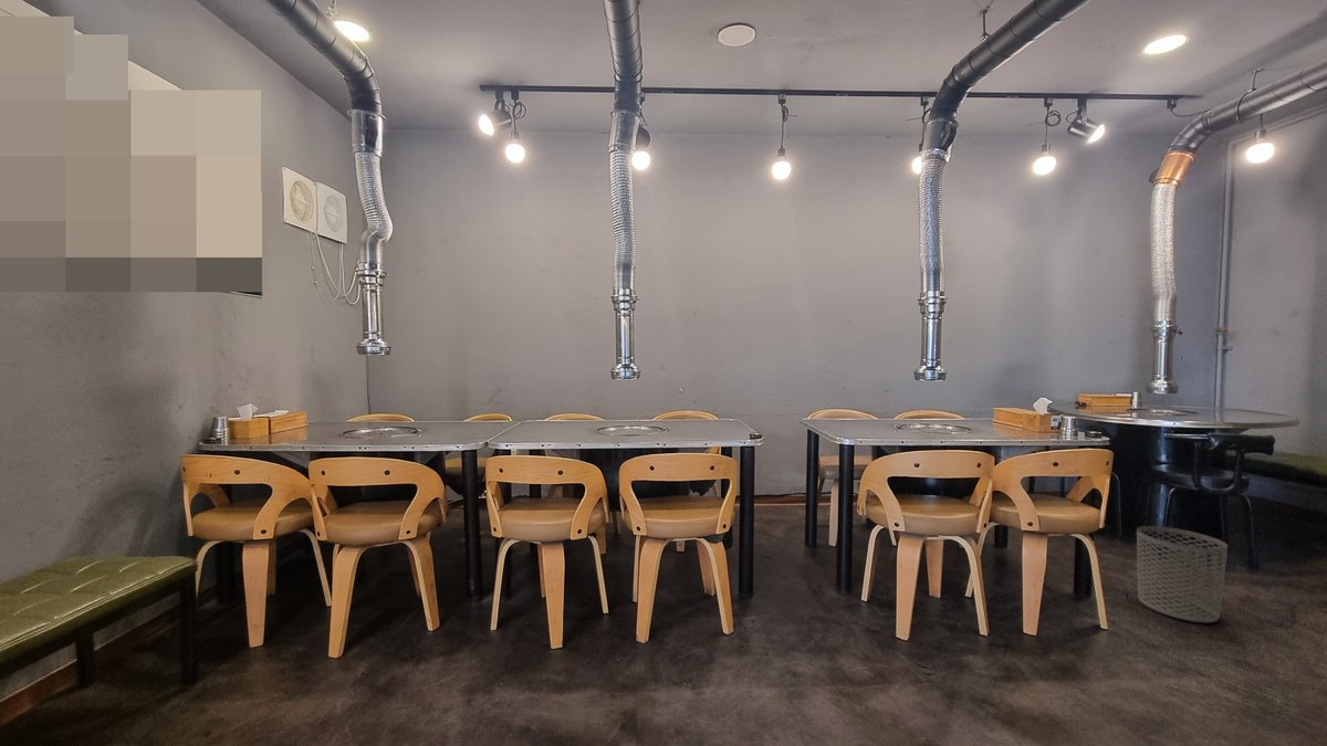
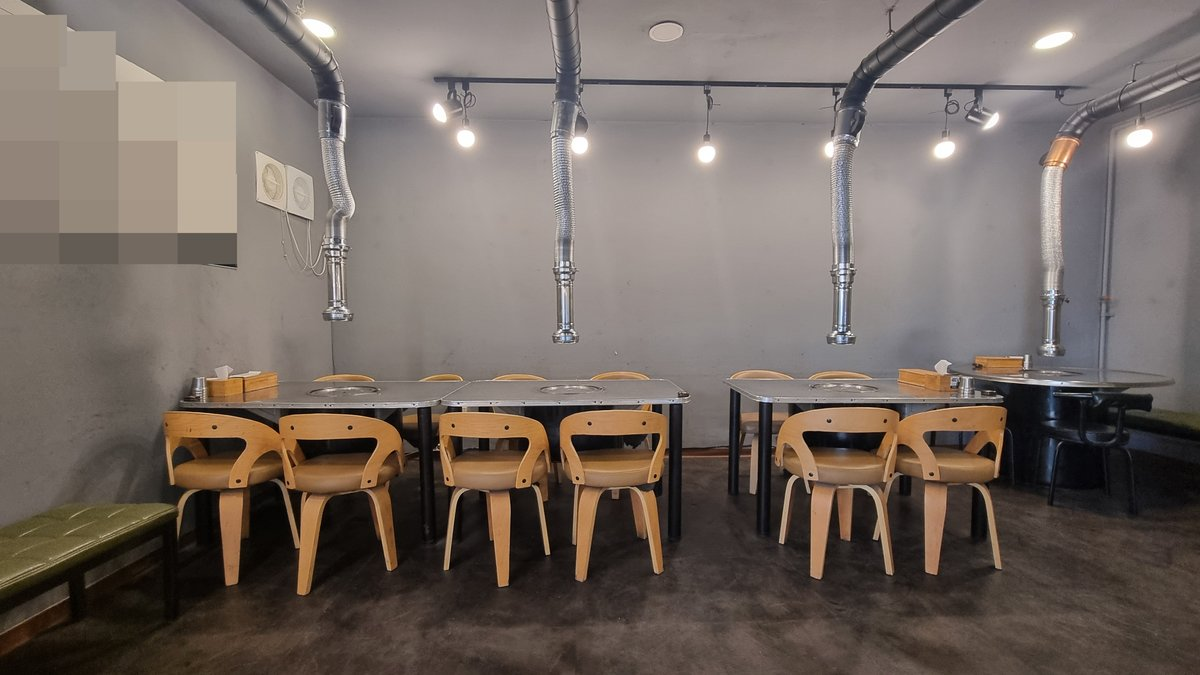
- waste bin (1178, 572)
